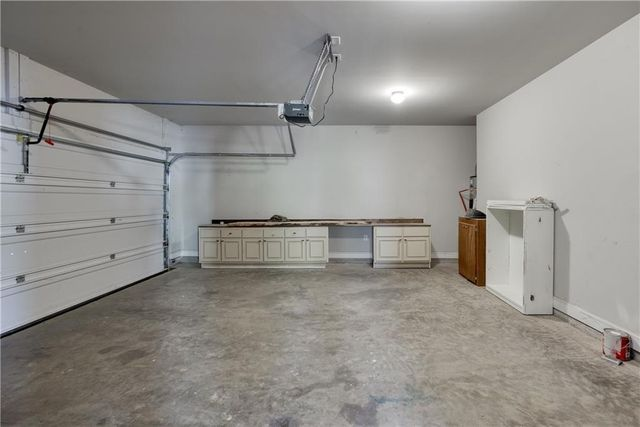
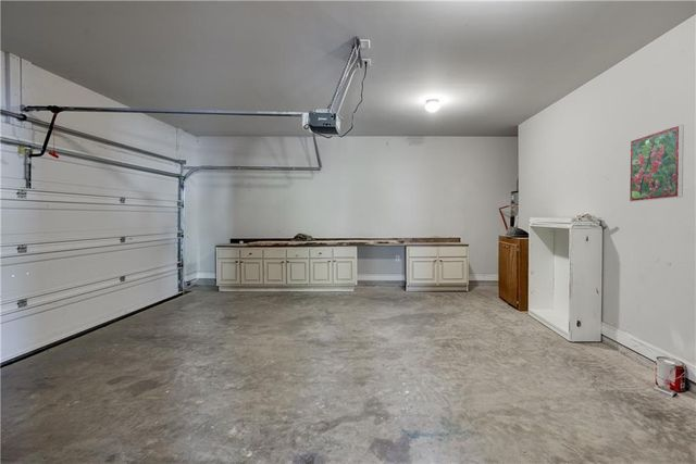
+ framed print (654, 166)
